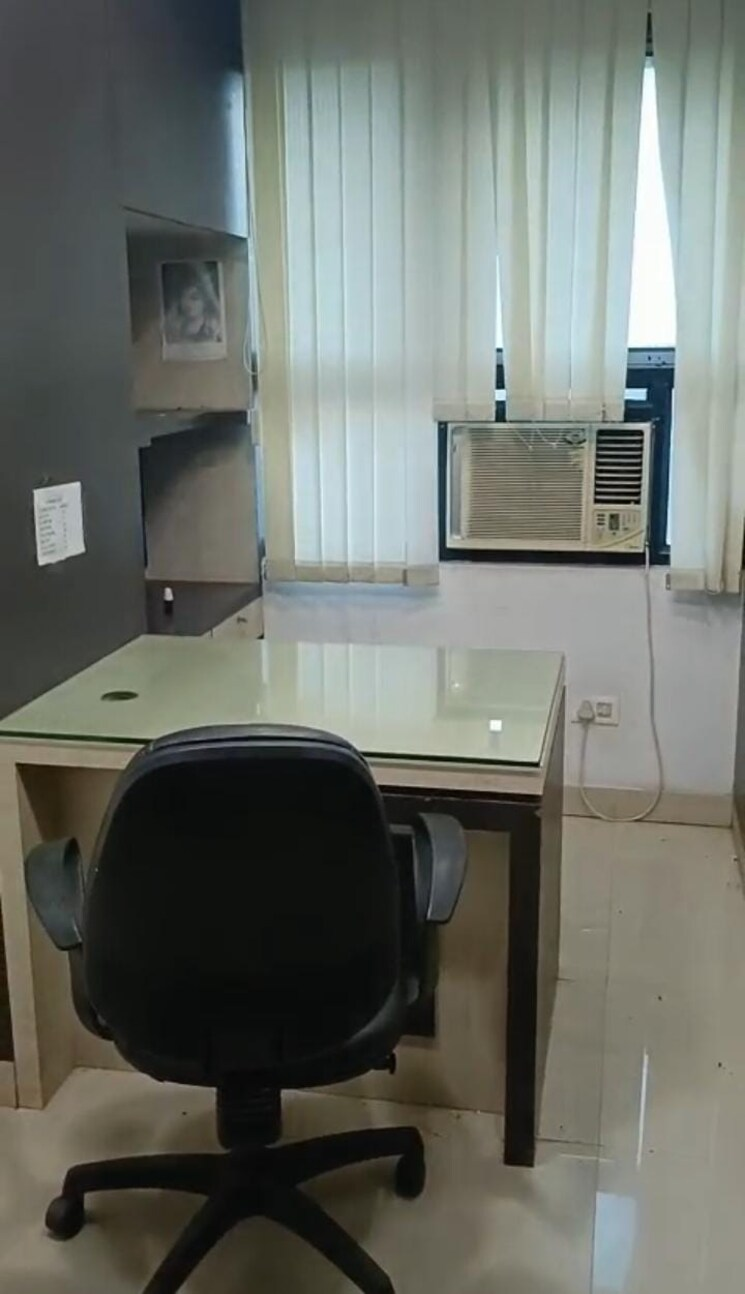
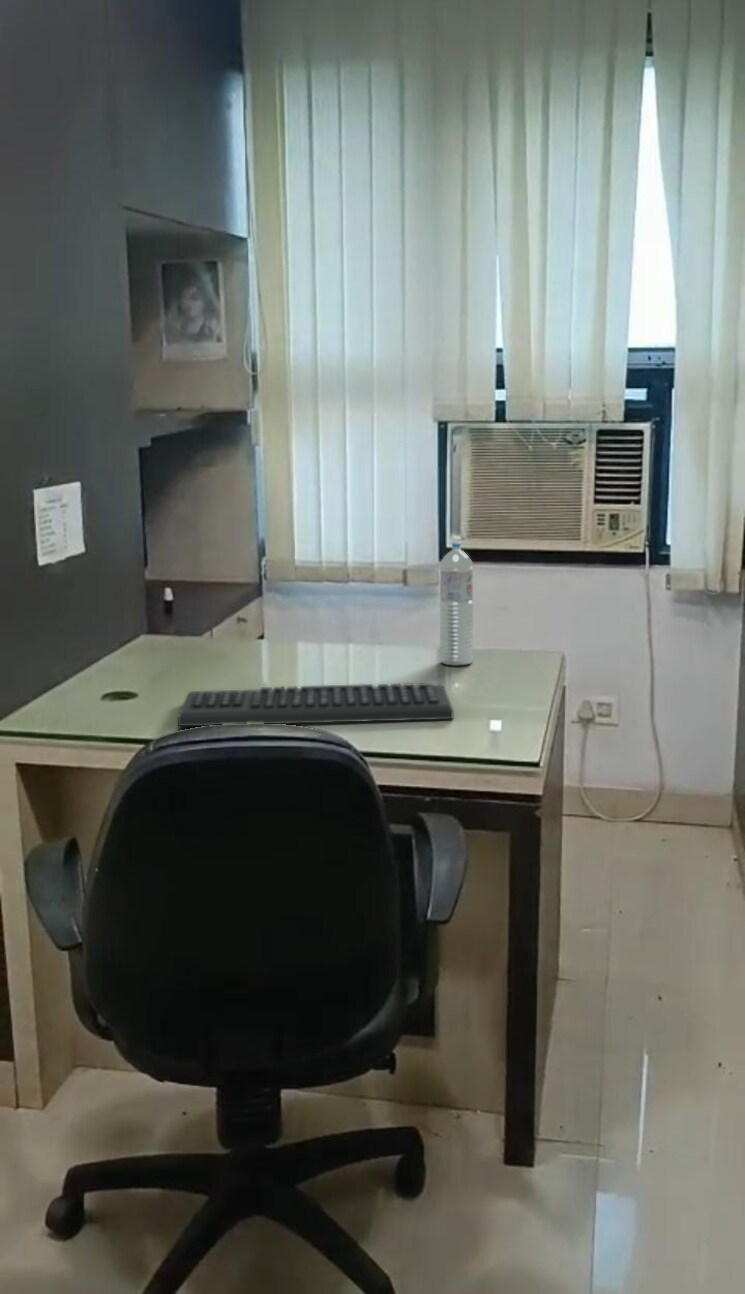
+ water bottle (456, 603)
+ keyboard (316, 701)
